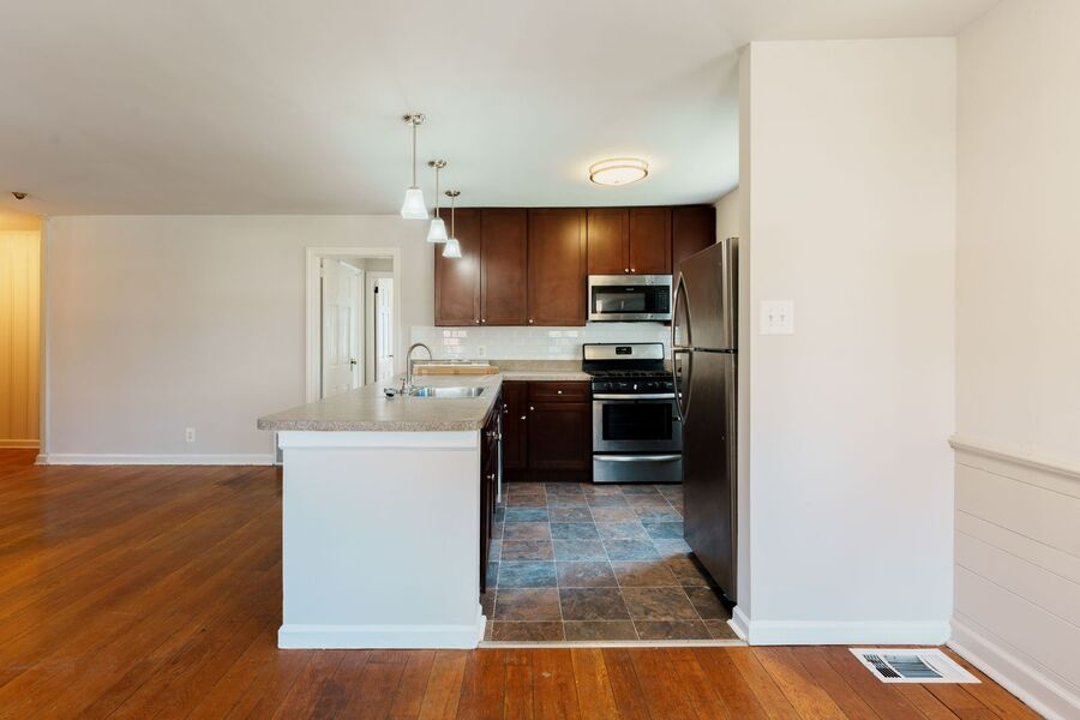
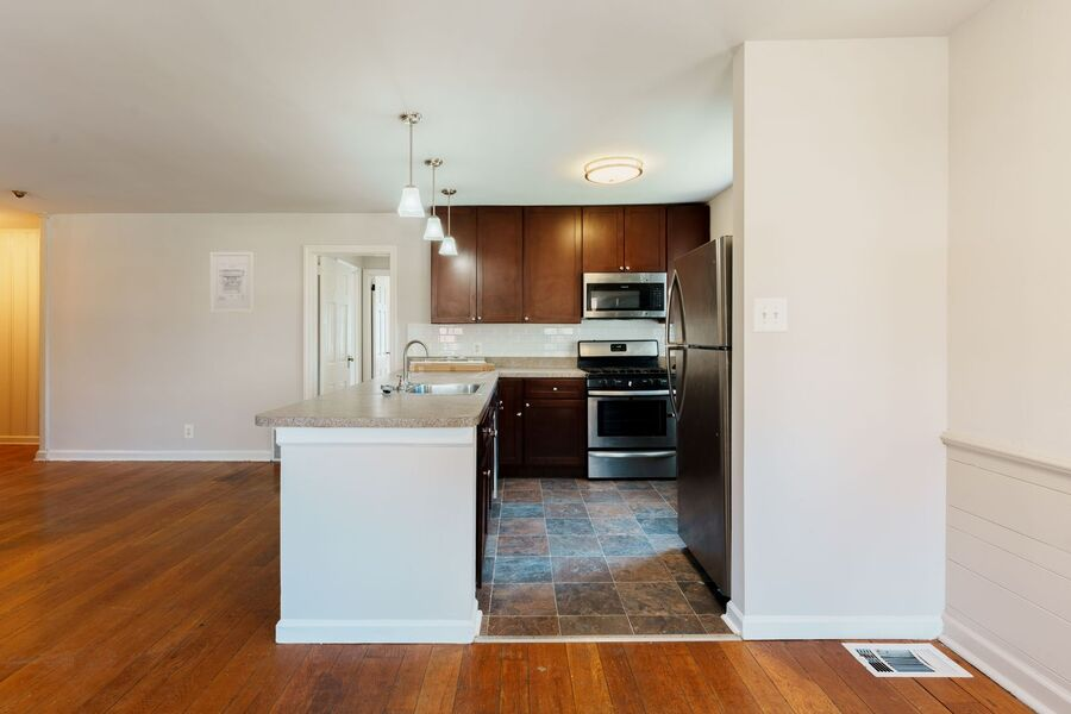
+ wall art (231, 282)
